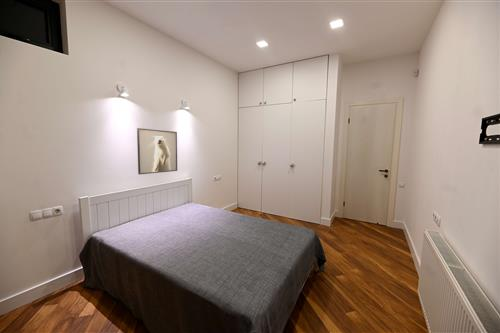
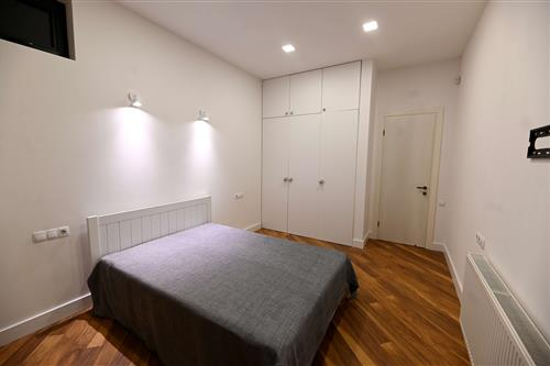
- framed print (159, 151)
